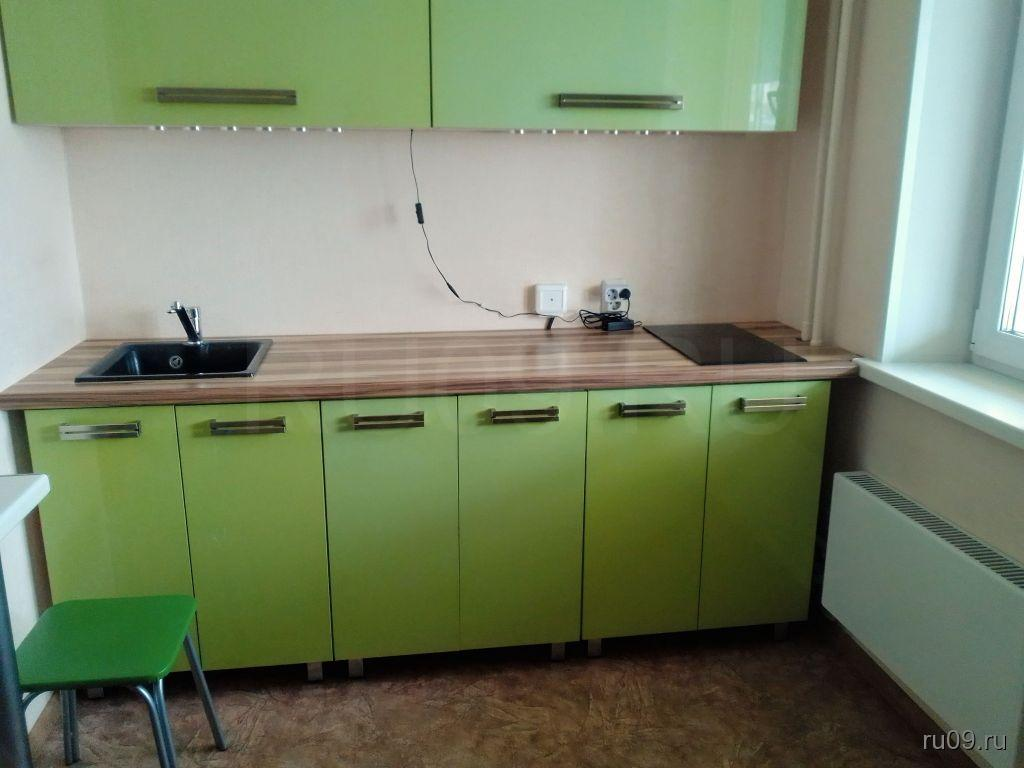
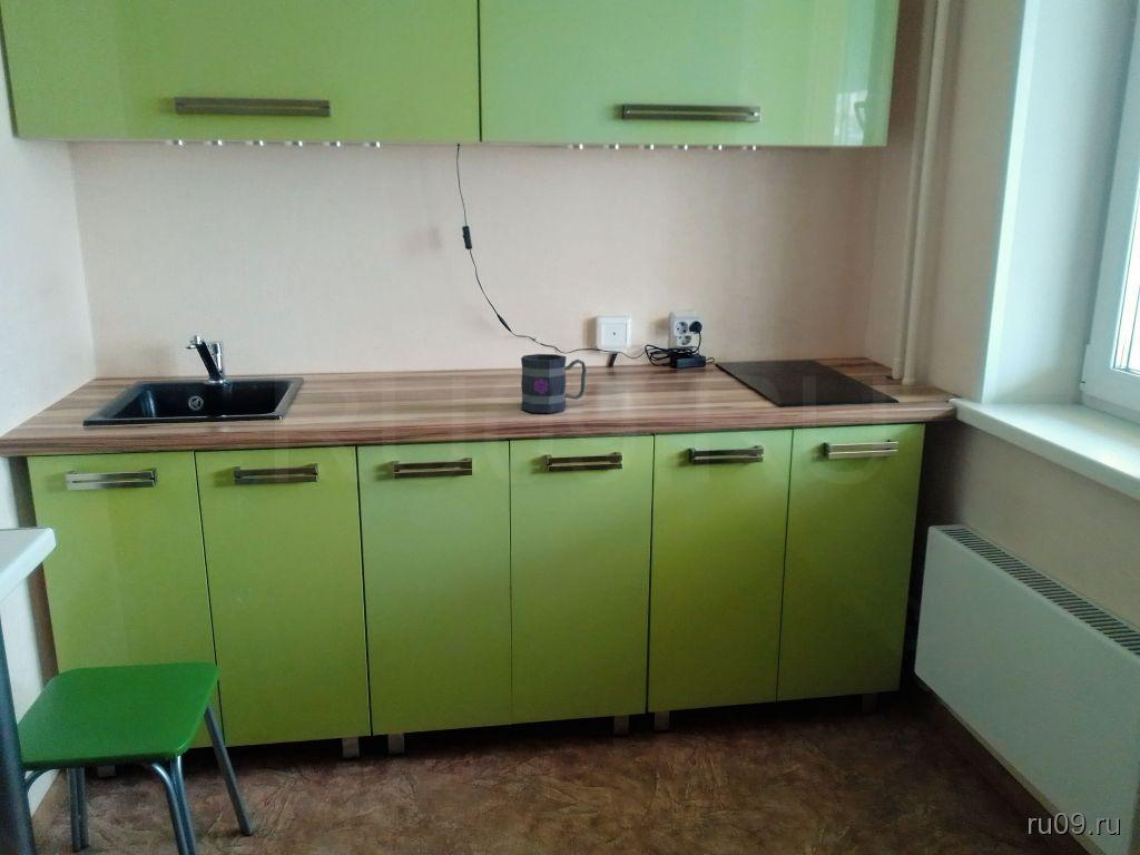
+ mug (553, 382)
